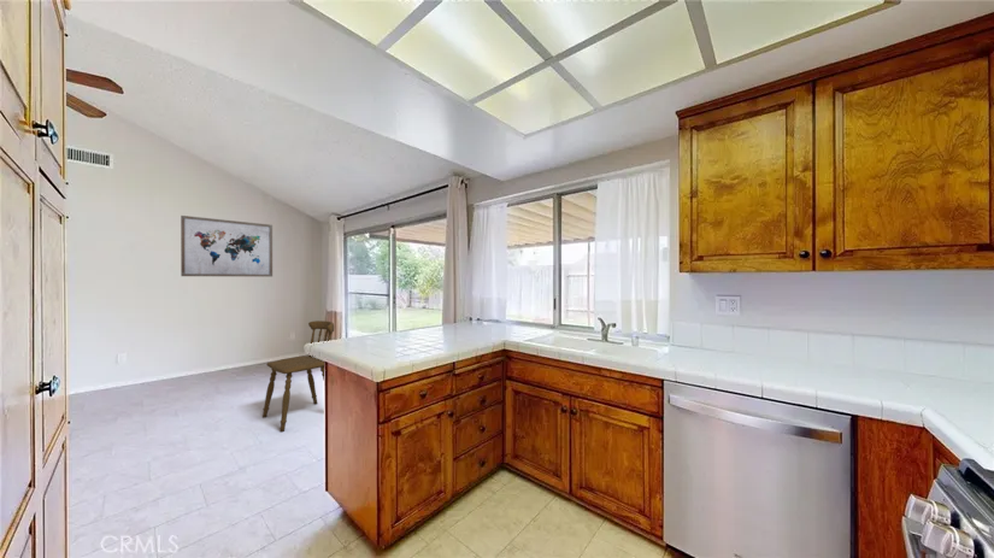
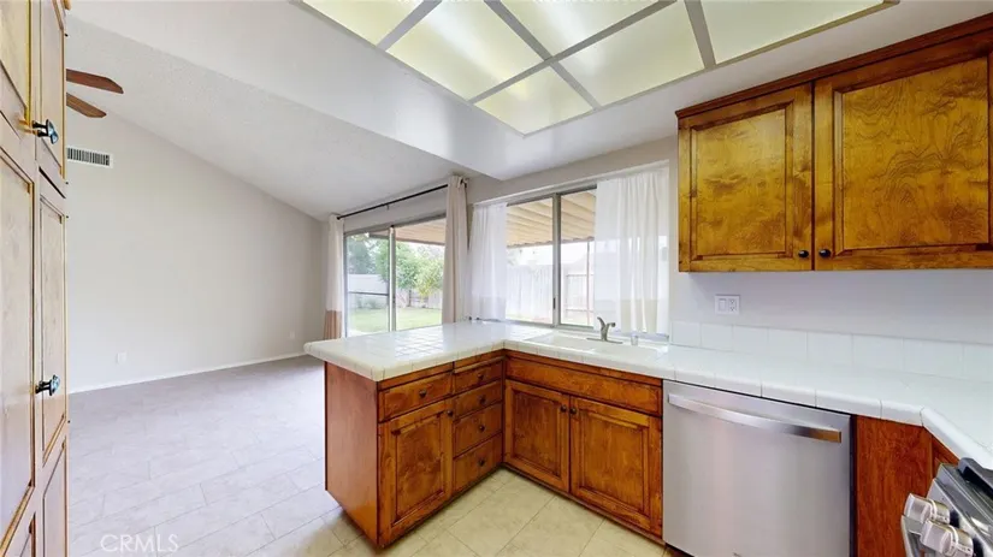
- wall art (230, 248)
- dining chair (300, 370)
